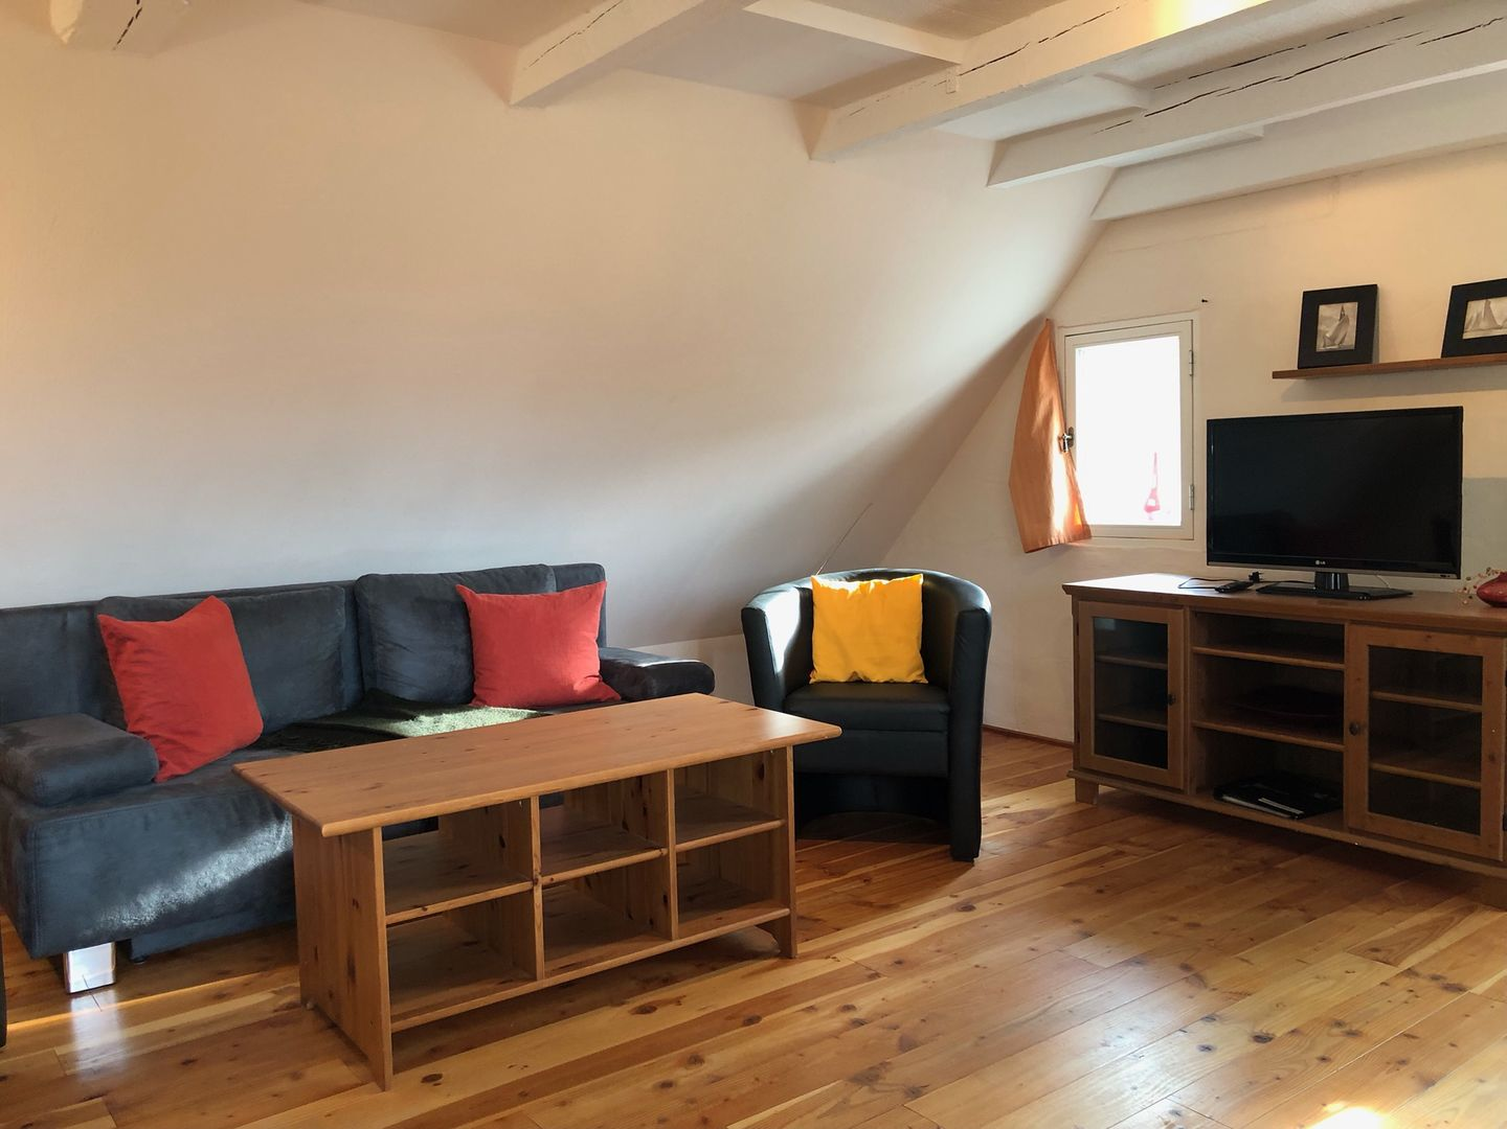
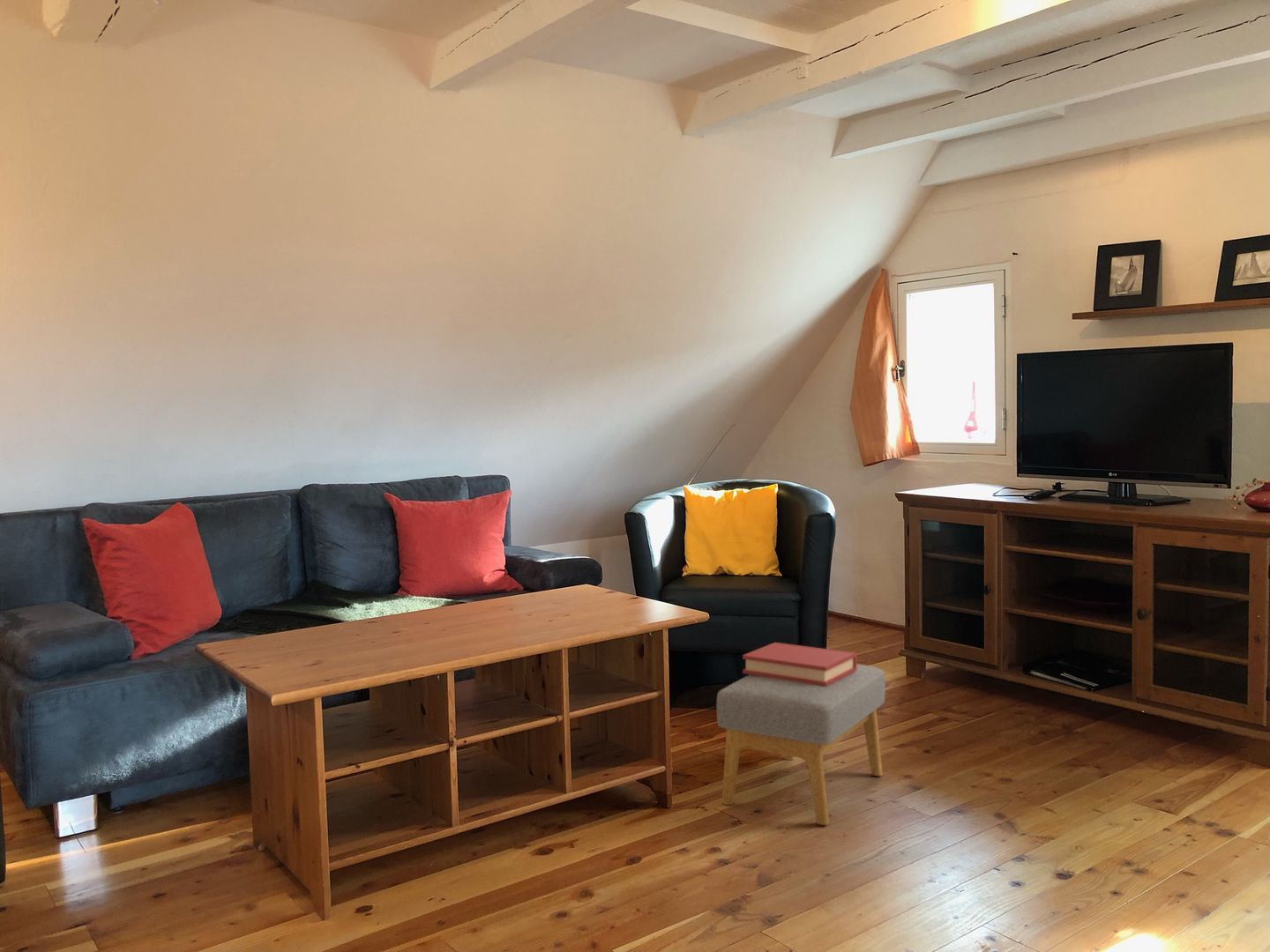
+ hardback book (799, 662)
+ footstool (803, 731)
